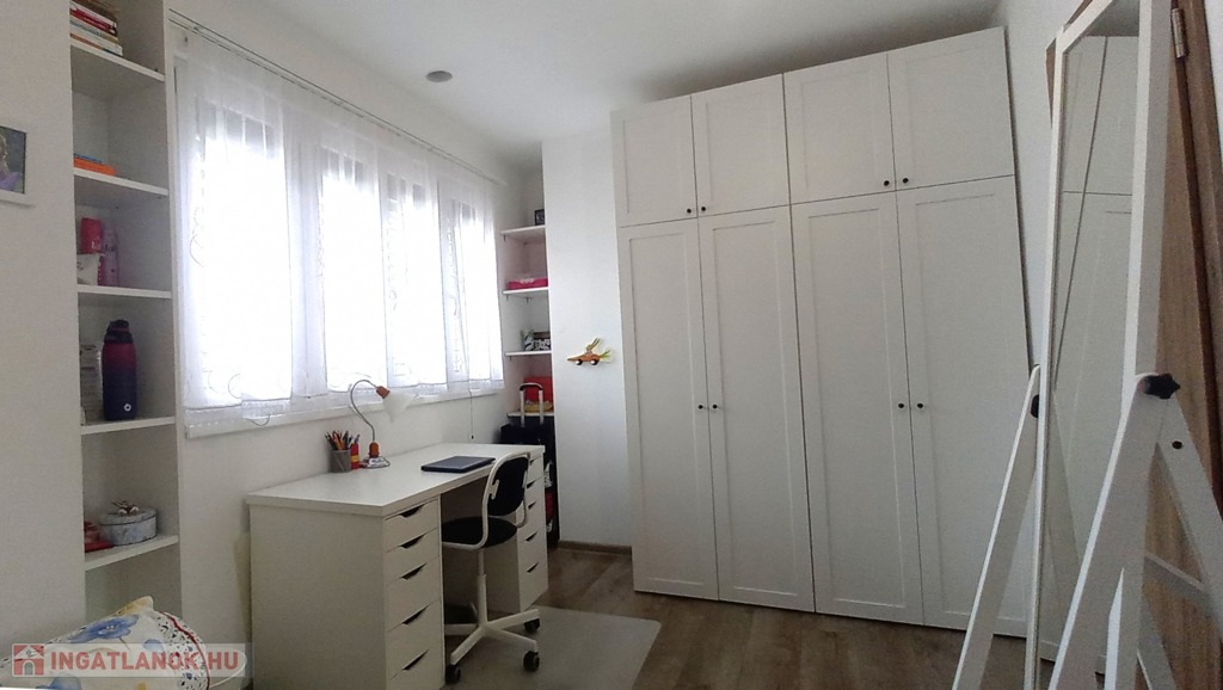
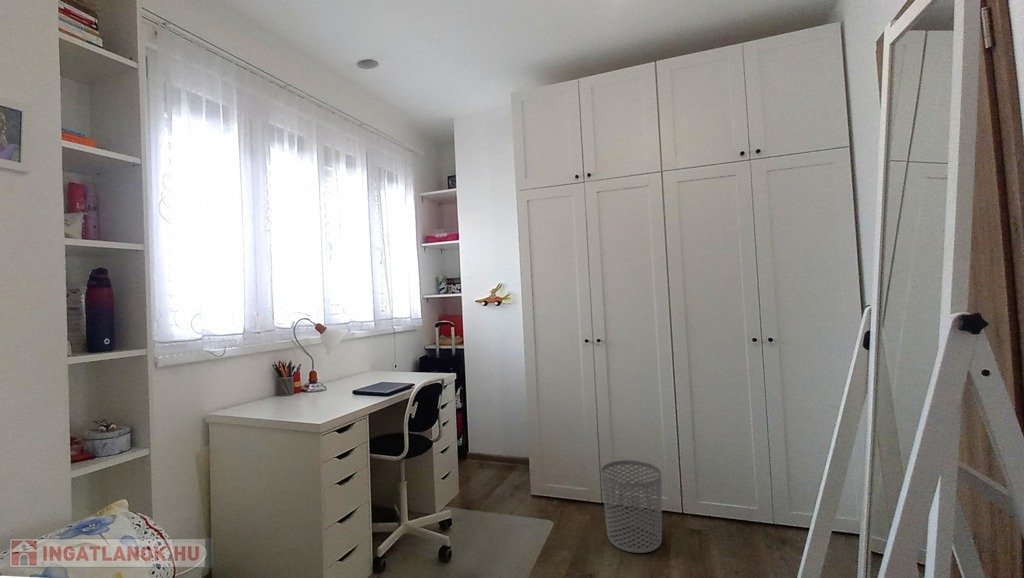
+ waste bin (632, 504)
